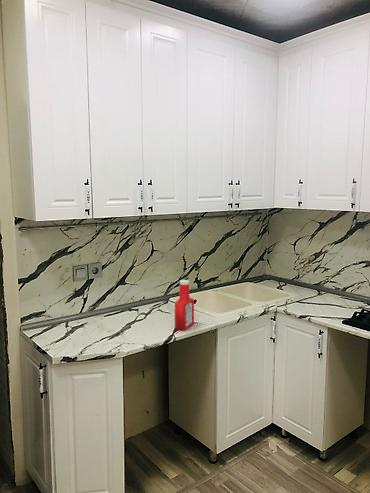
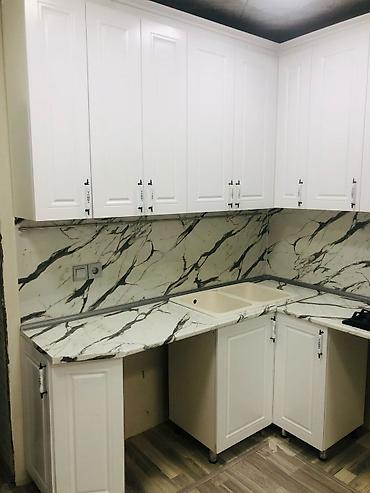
- soap bottle (184, 303)
